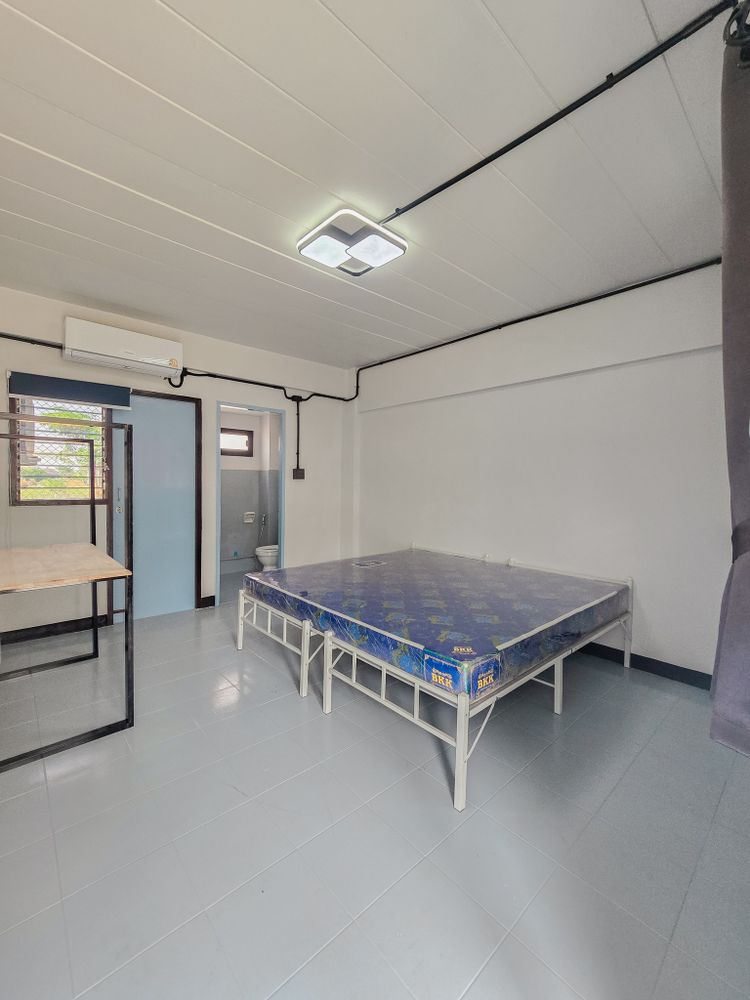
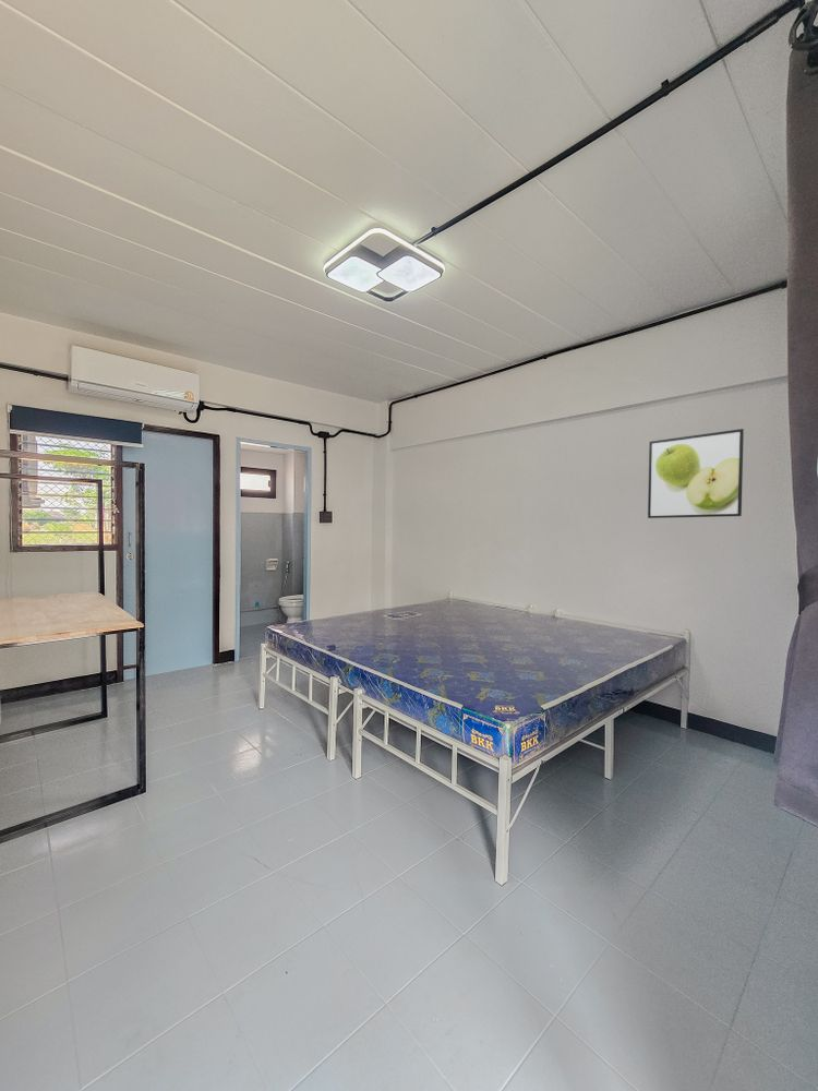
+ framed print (691, 476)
